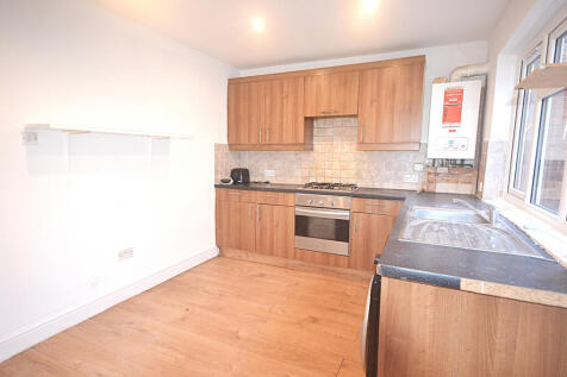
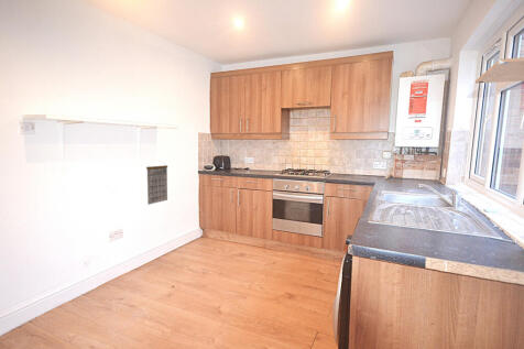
+ calendar (157, 179)
